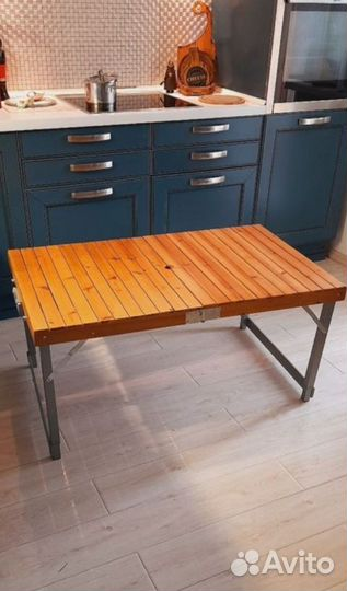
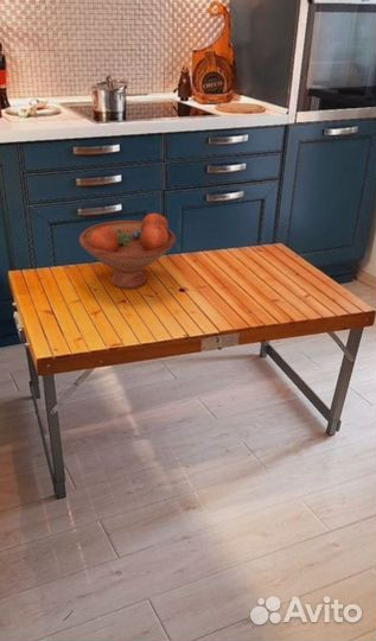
+ fruit bowl (127, 250)
